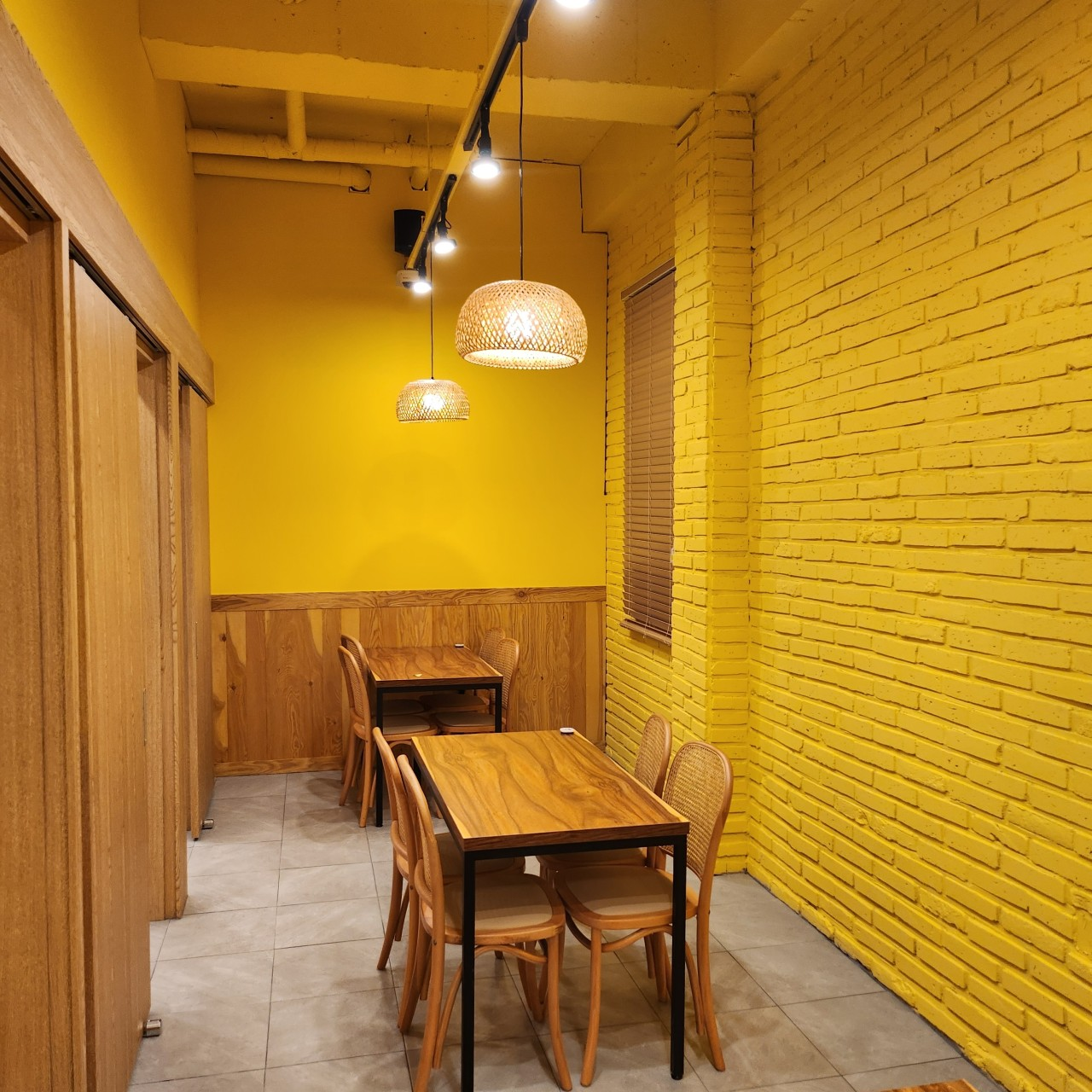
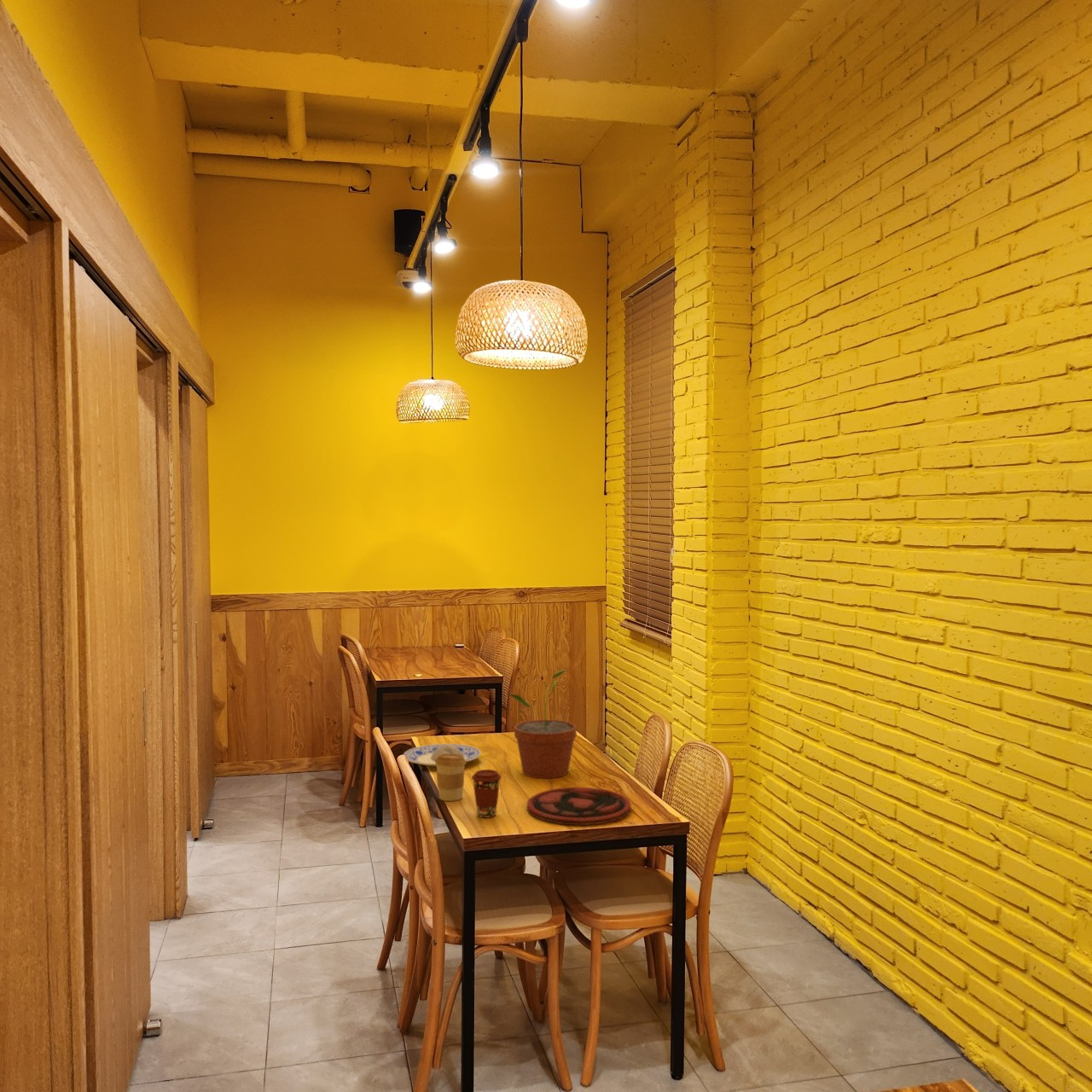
+ coffee cup (486, 793)
+ plate (442, 753)
+ potted plant (545, 719)
+ coffee cup (450, 775)
+ plate (578, 804)
